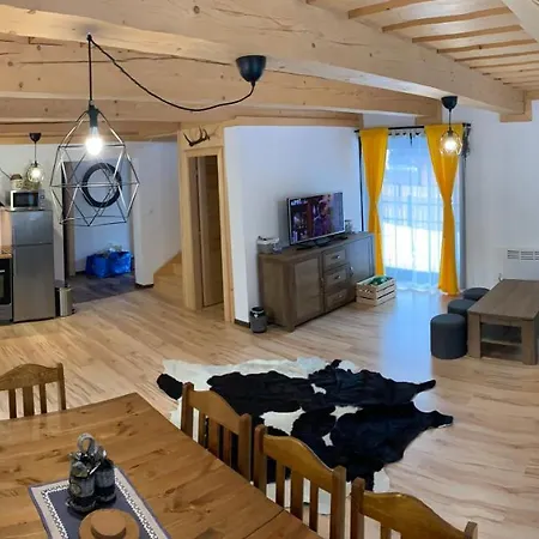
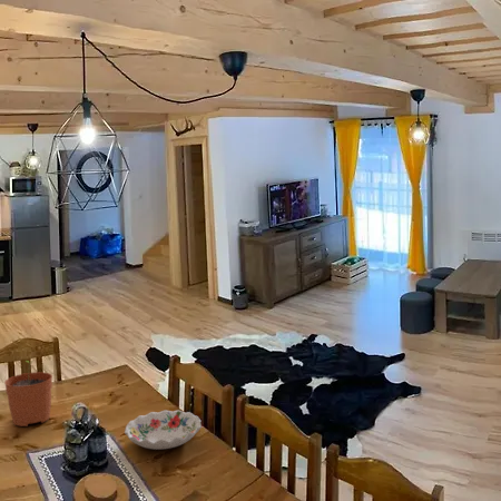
+ plant pot (29, 389)
+ decorative bowl (164, 432)
